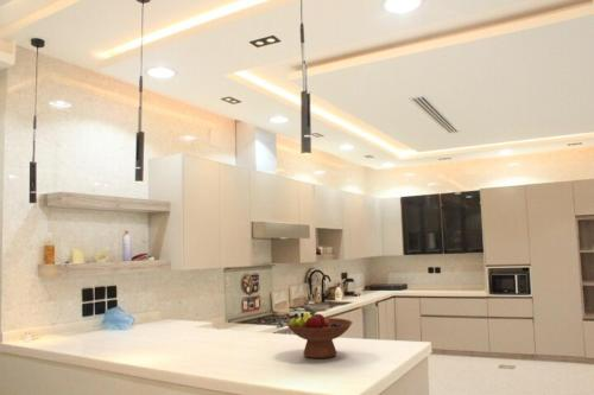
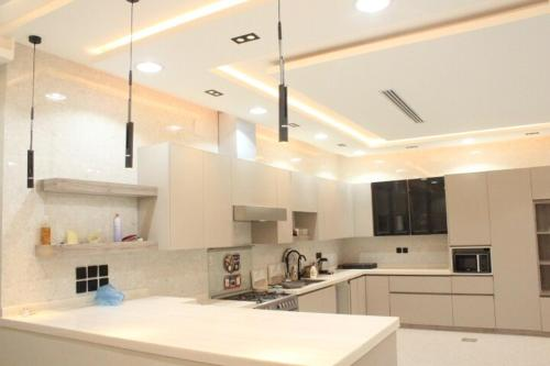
- fruit bowl (318, 332)
